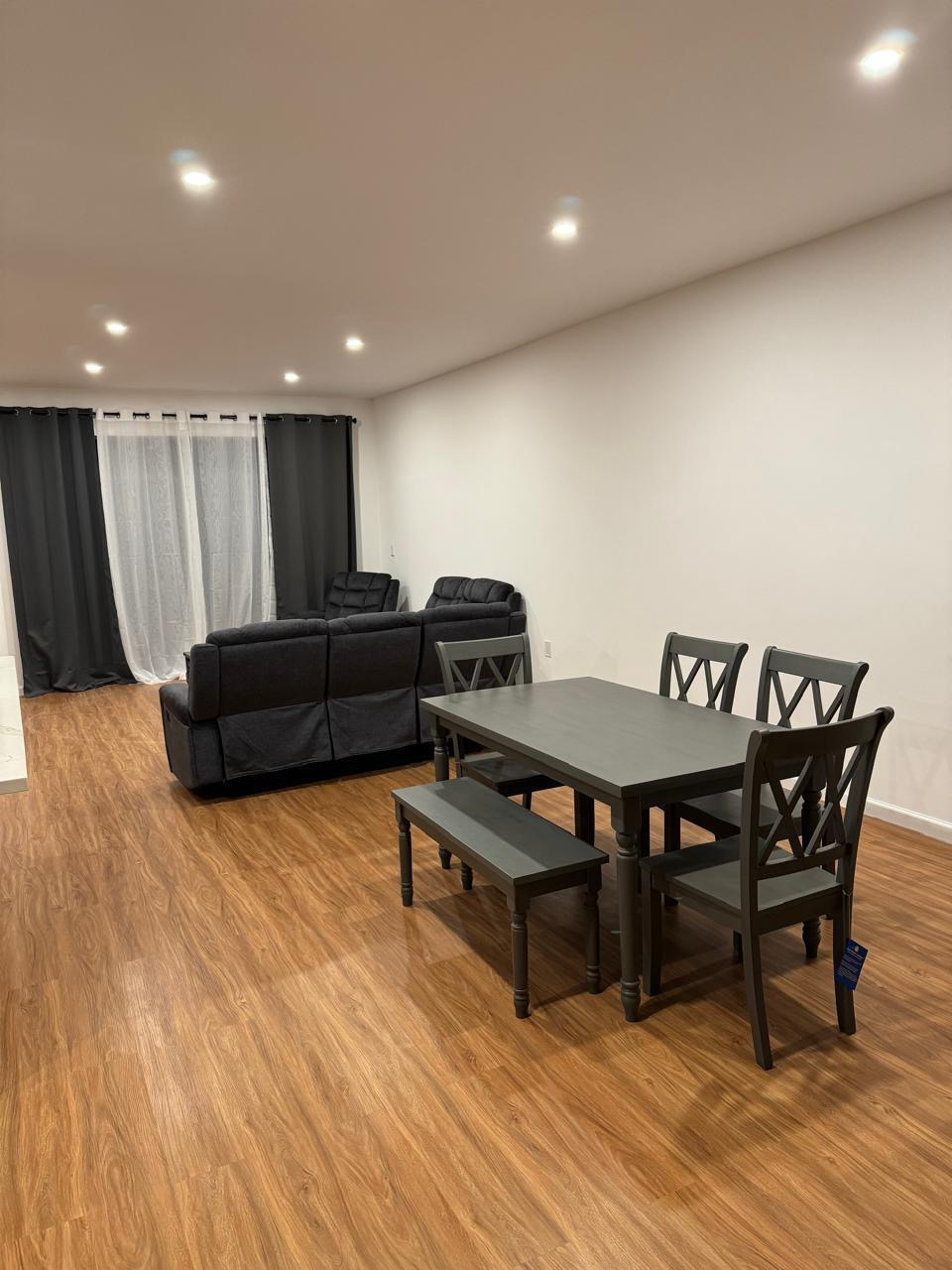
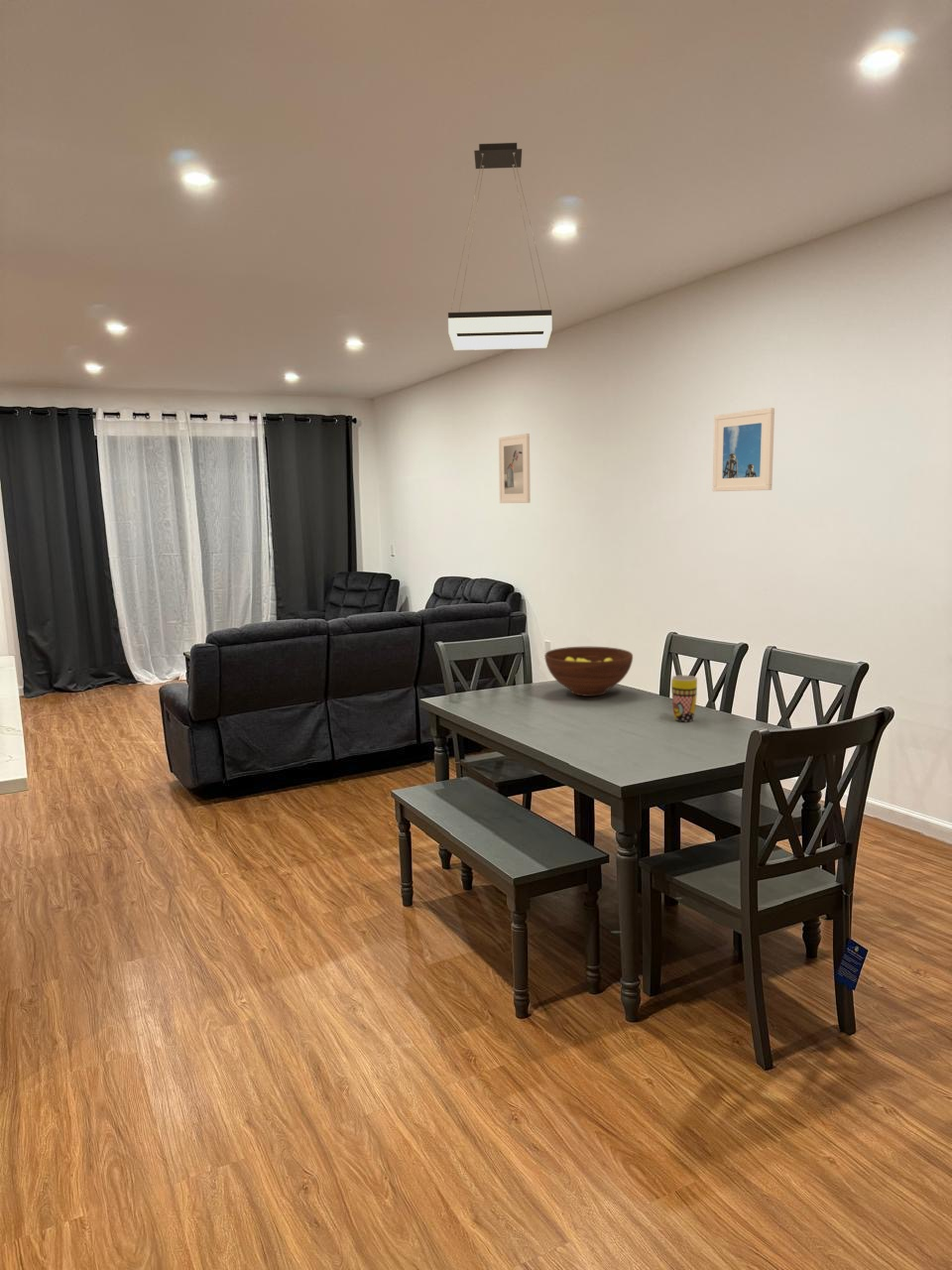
+ mug (680, 697)
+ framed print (514, 469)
+ fruit bowl (588, 673)
+ pendant light (470, 244)
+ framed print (742, 451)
